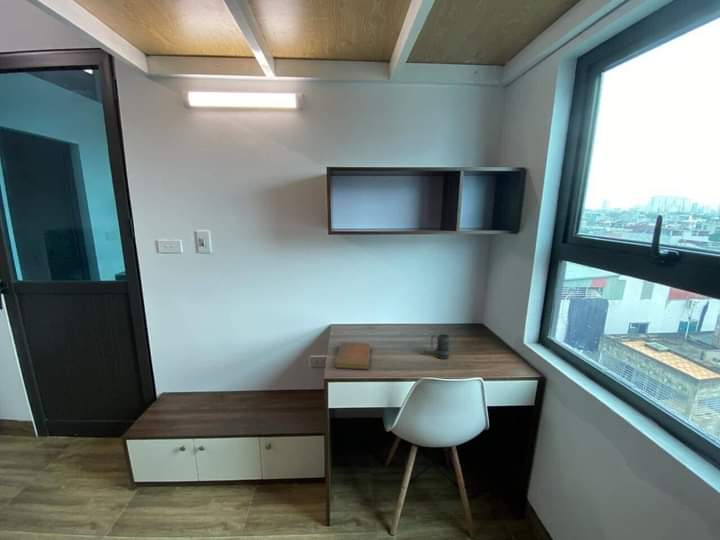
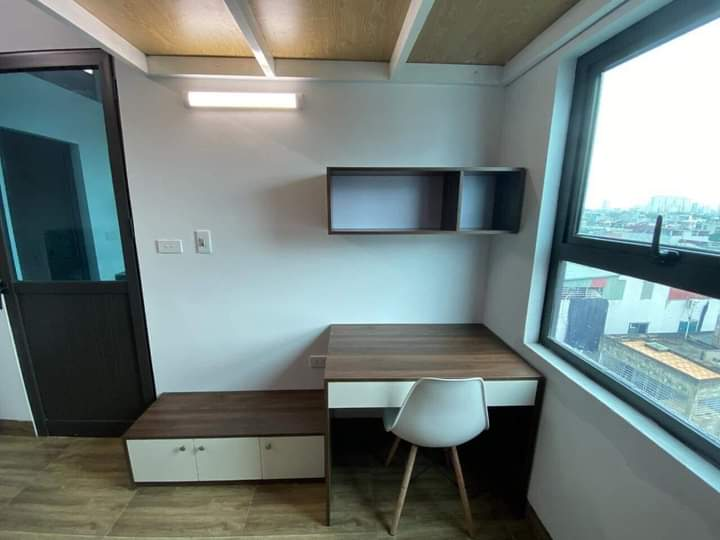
- notebook (353, 354)
- mug (440, 345)
